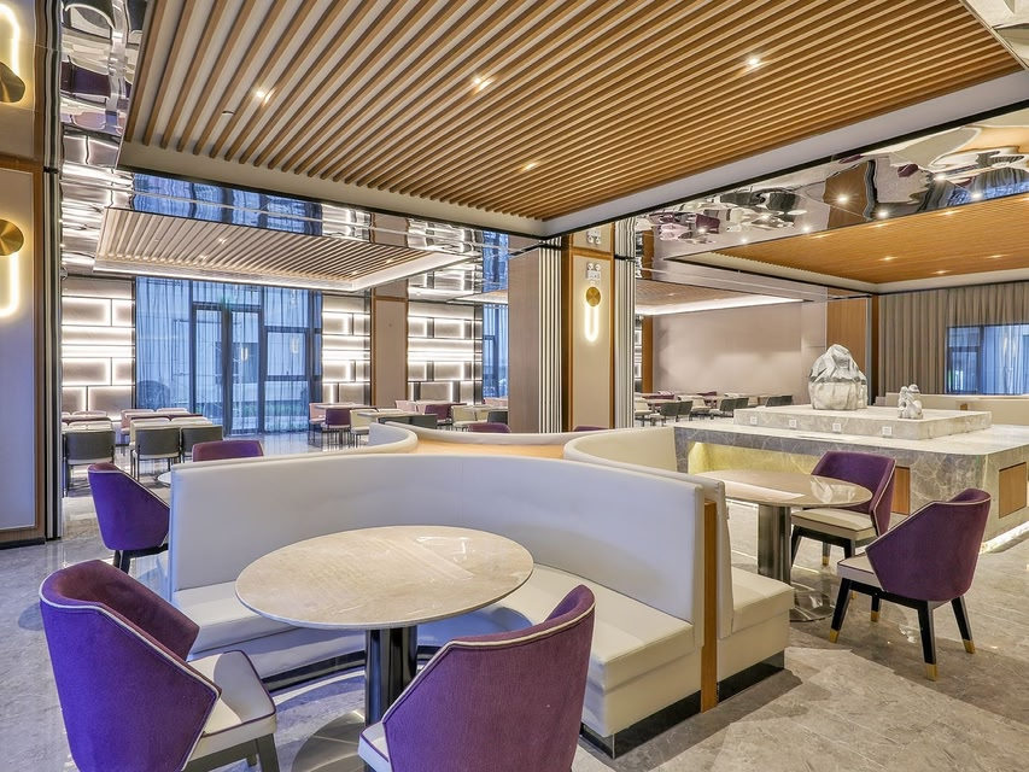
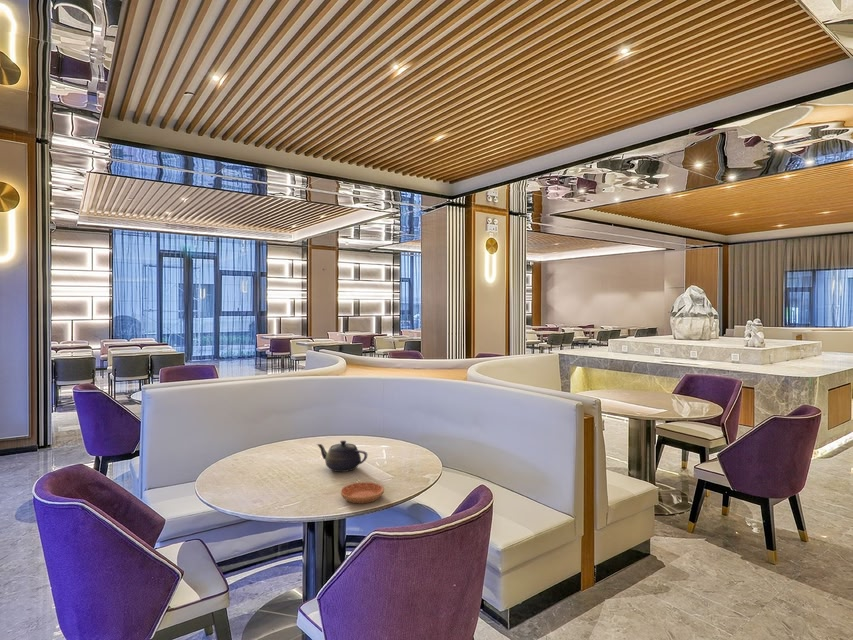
+ saucer (362, 493)
+ teapot (341, 454)
